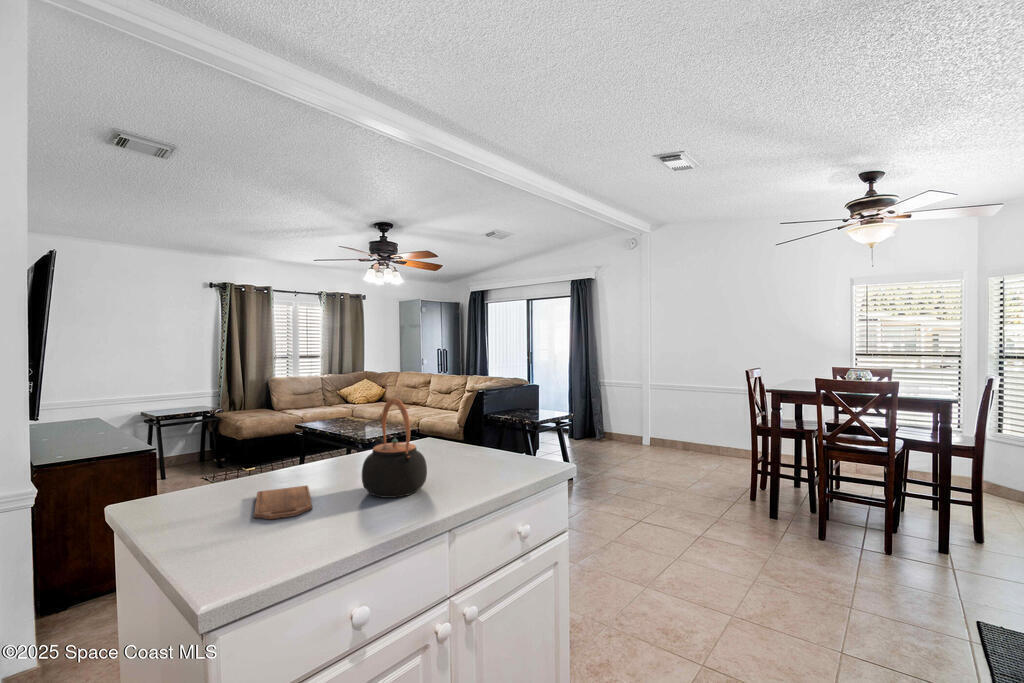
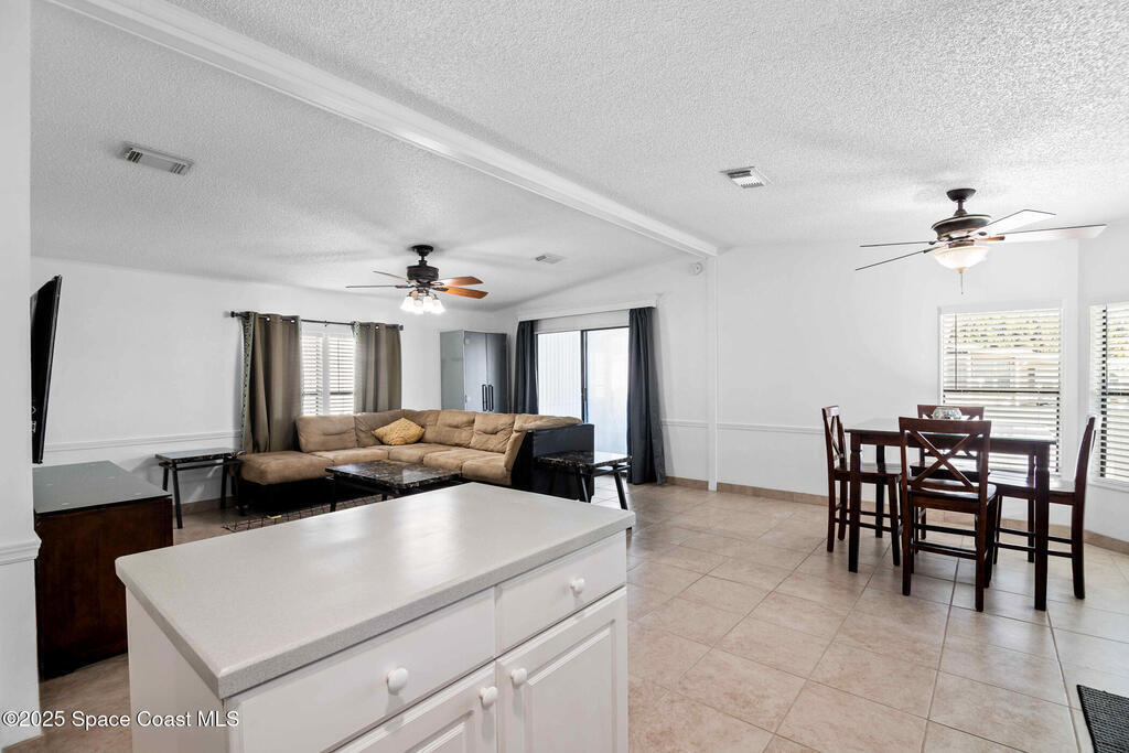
- teapot (392, 442)
- cutting board (283, 501)
